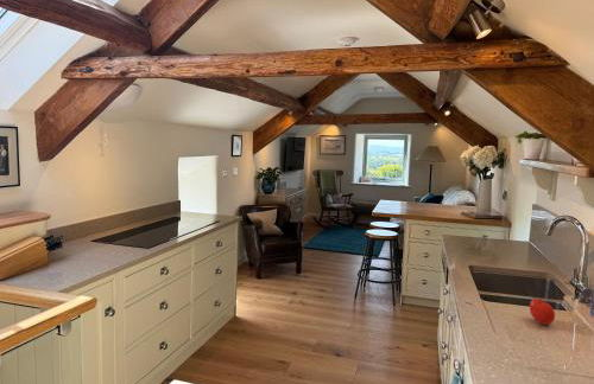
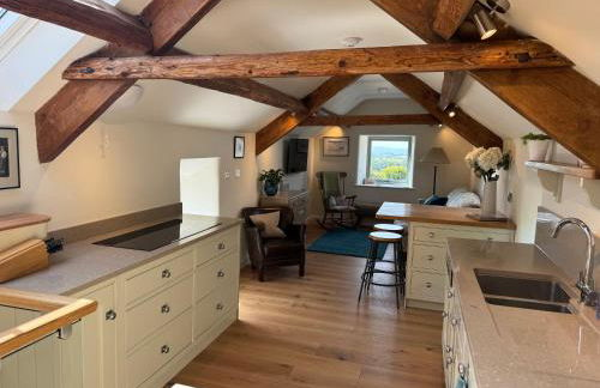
- fruit (542, 309)
